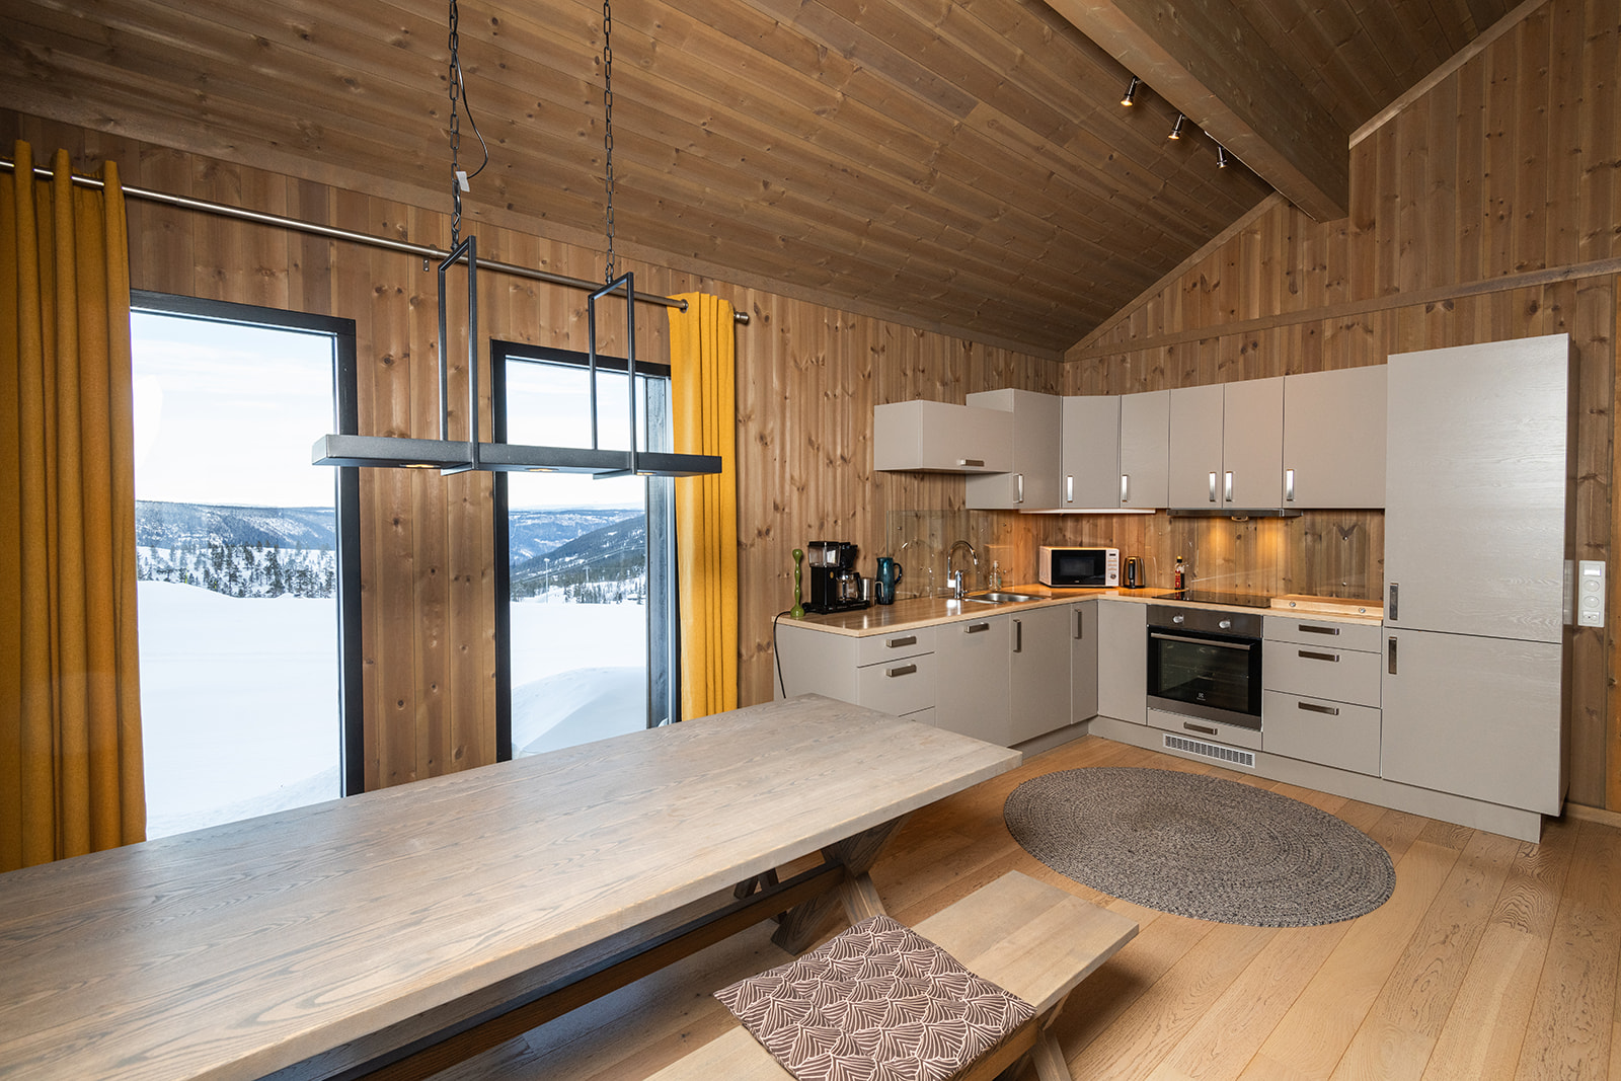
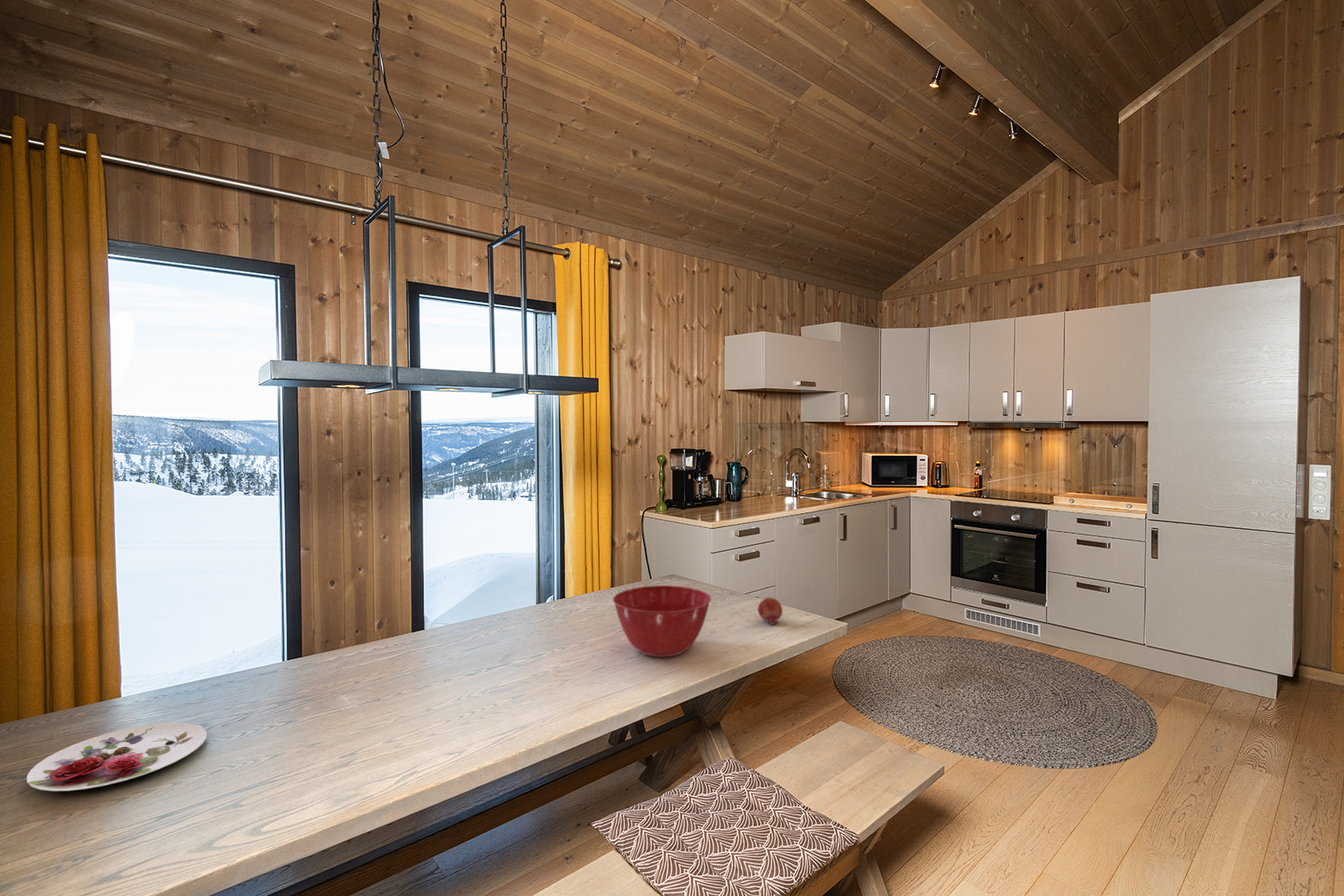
+ fruit (770, 610)
+ plate (123, 752)
+ mixing bowl (662, 623)
